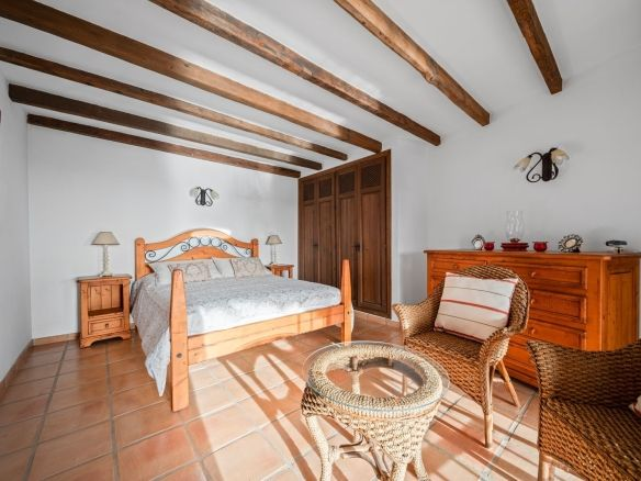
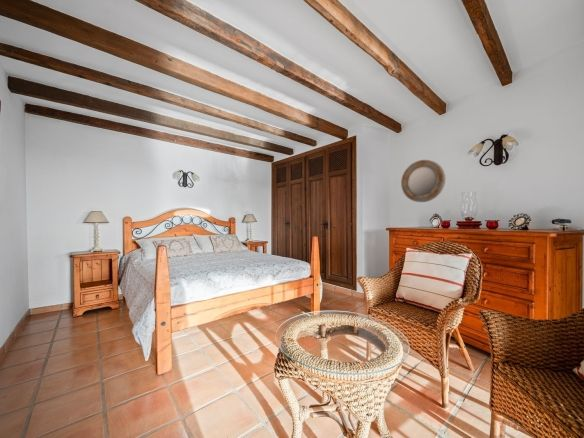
+ home mirror (421, 181)
